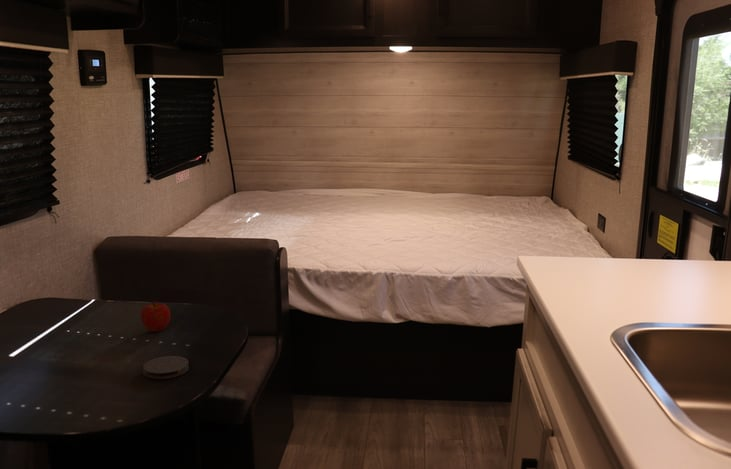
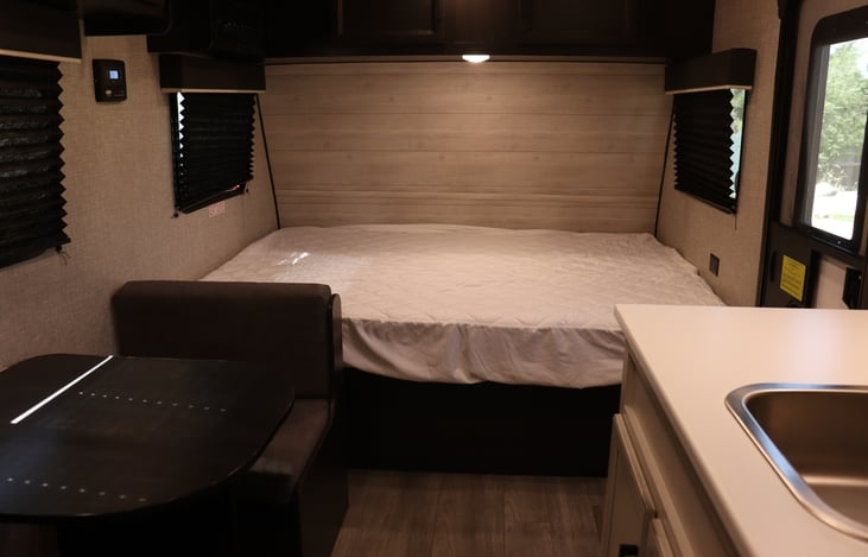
- fruit (155, 316)
- coaster (166, 367)
